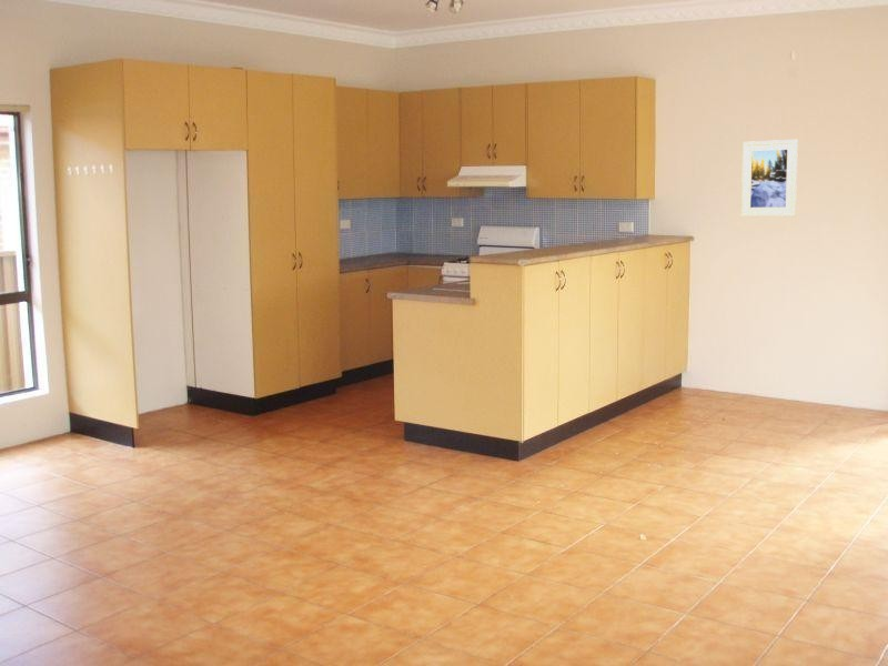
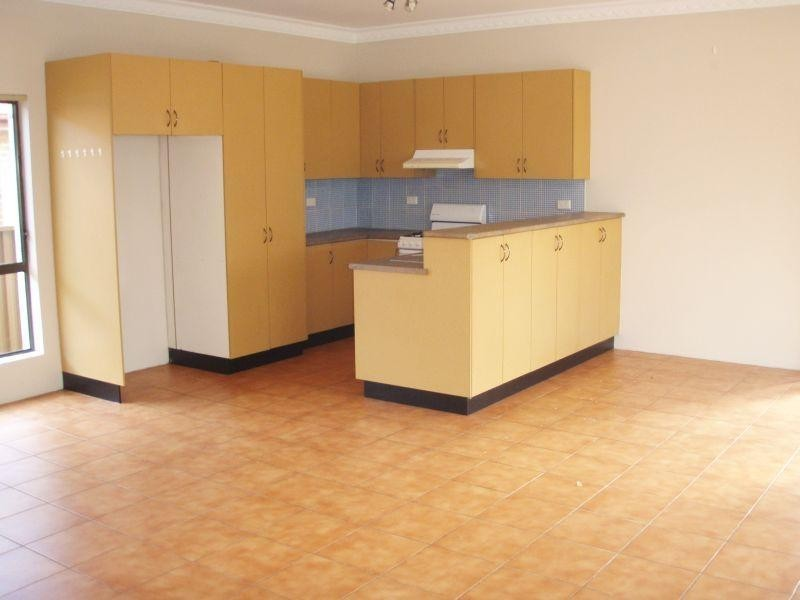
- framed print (768, 179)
